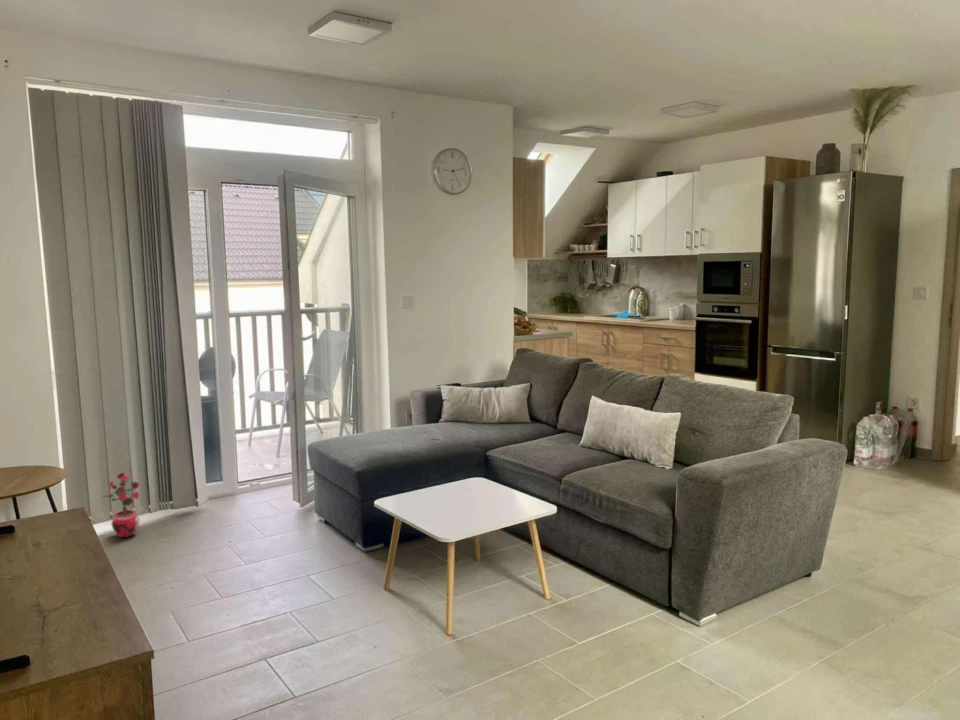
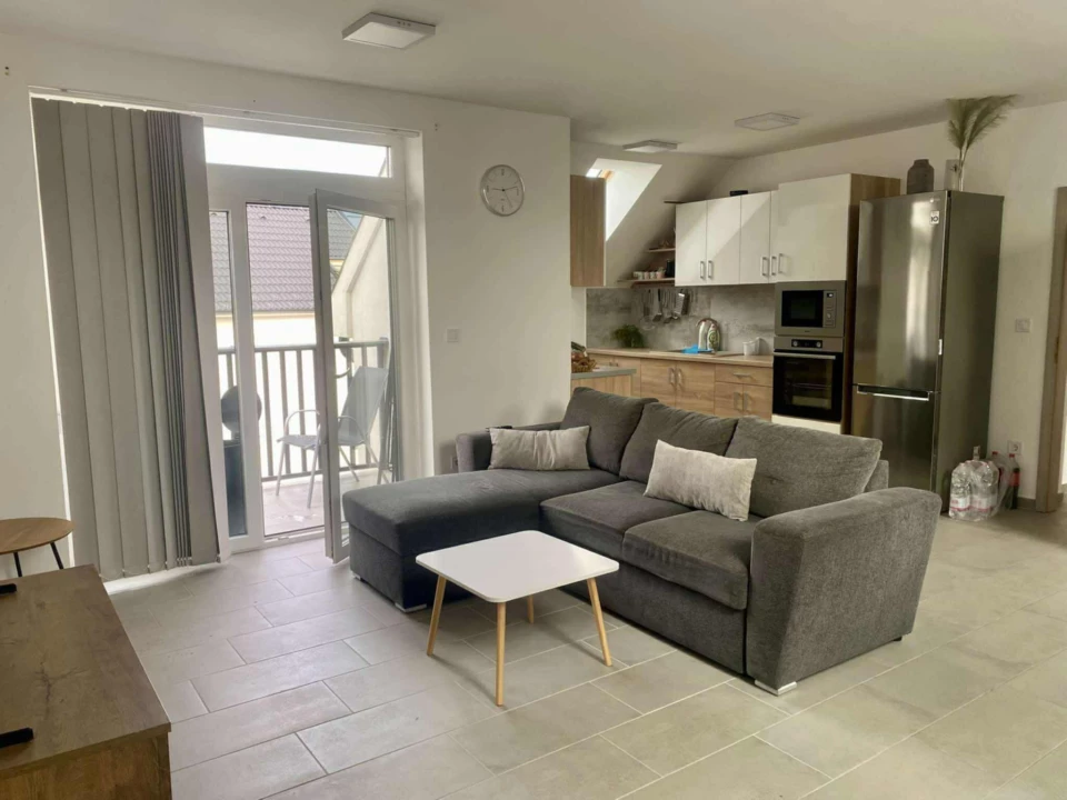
- potted plant (122, 504)
